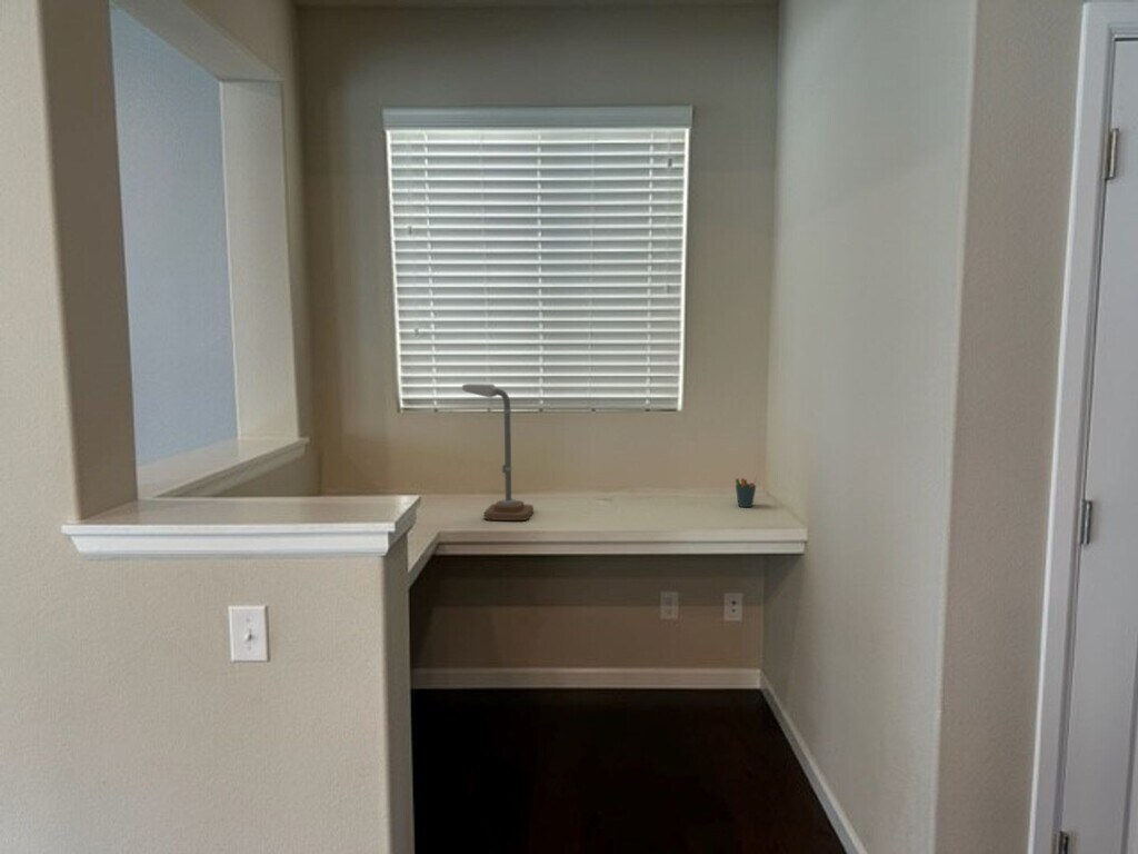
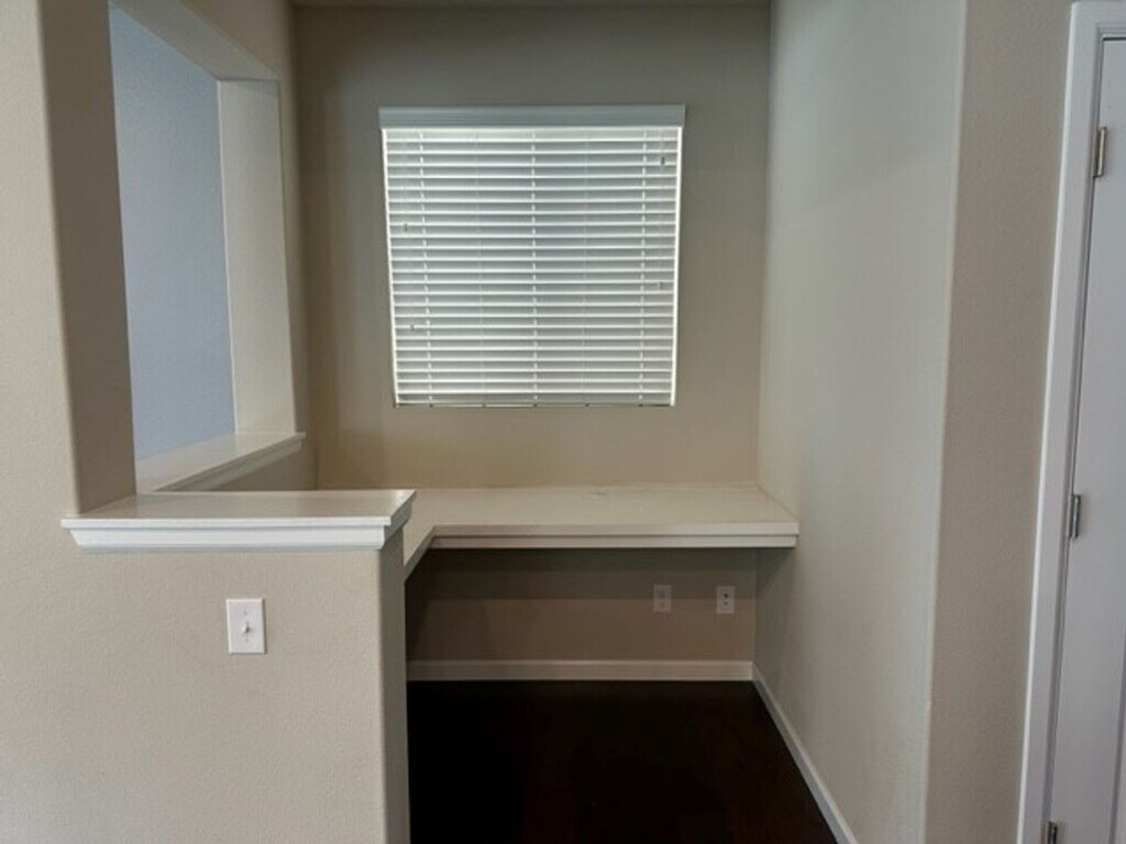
- pen holder (745, 489)
- desk lamp (505, 449)
